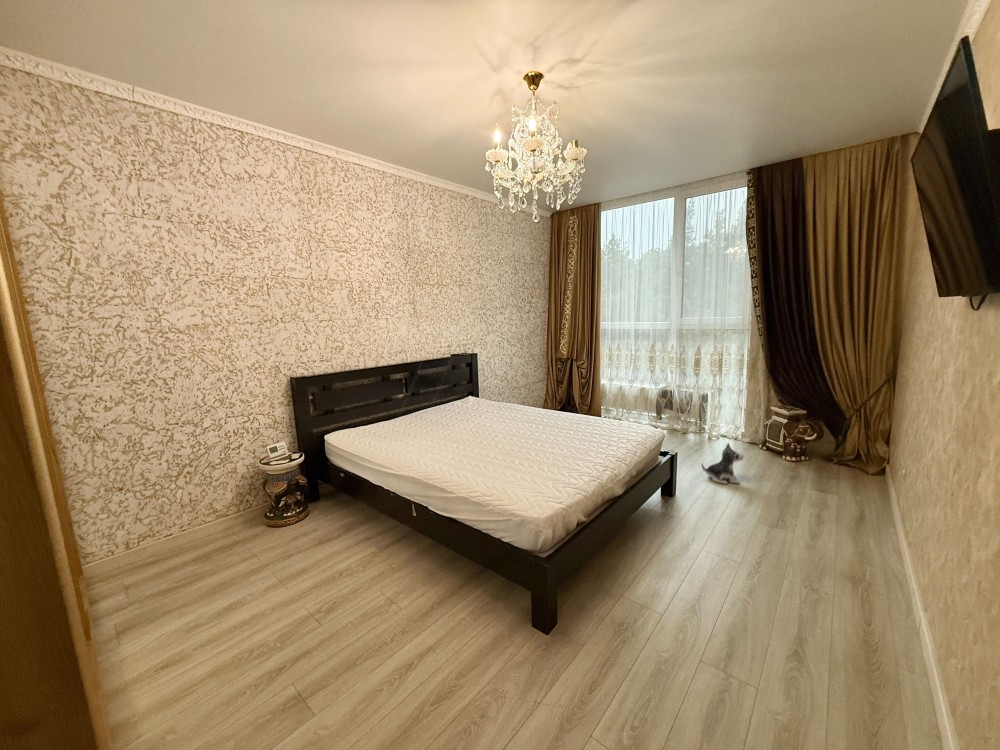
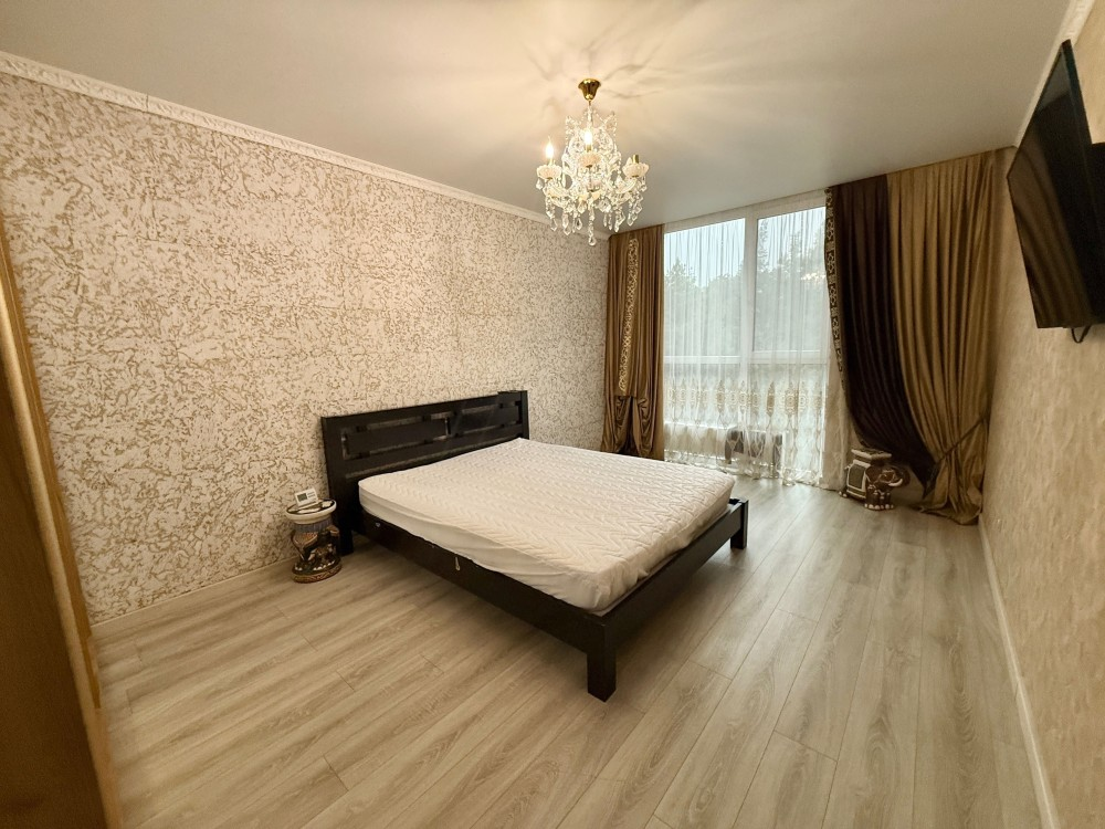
- plush toy (721, 461)
